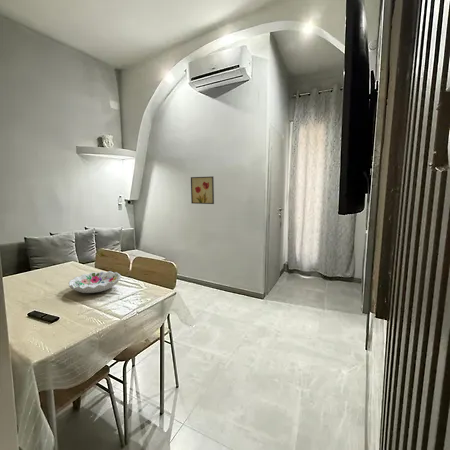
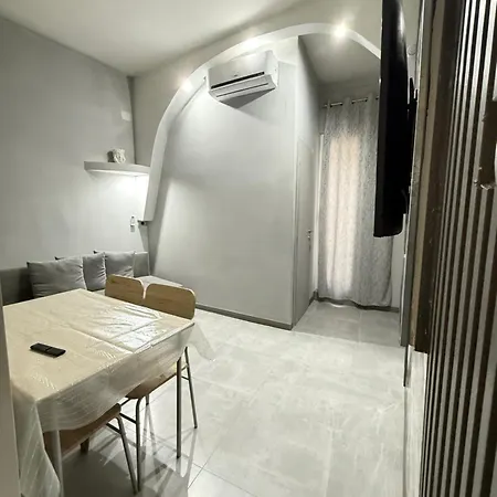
- wall art (202, 190)
- decorative bowl (96, 283)
